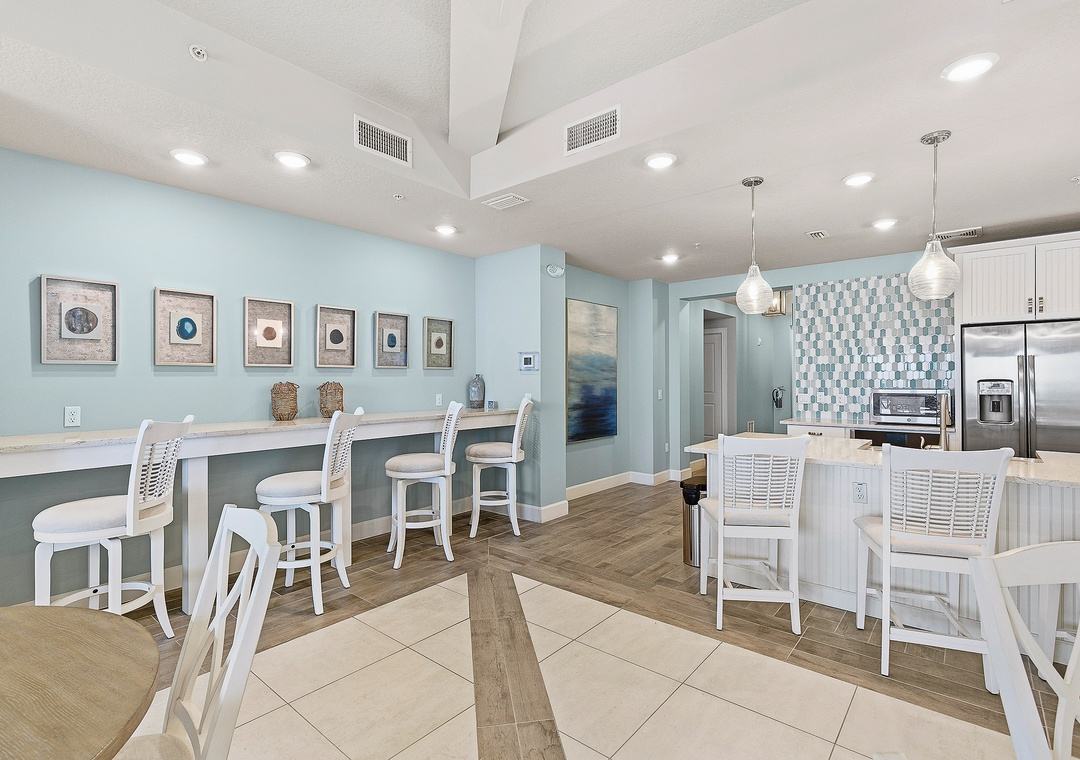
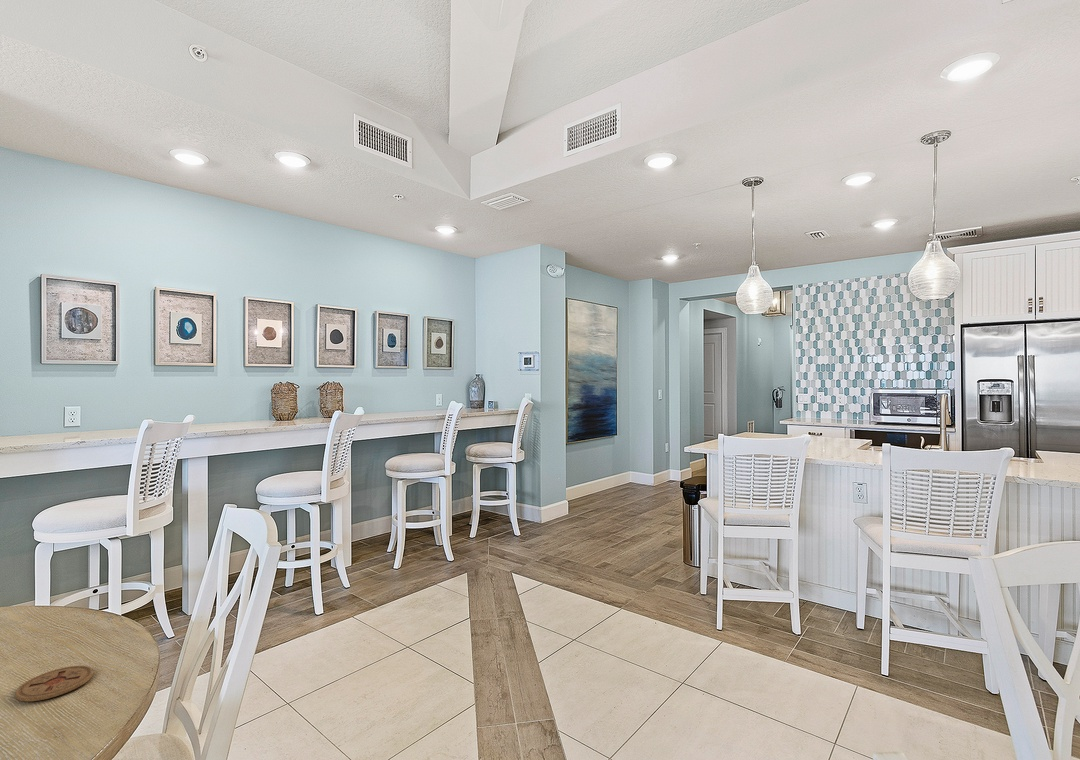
+ coaster (55, 682)
